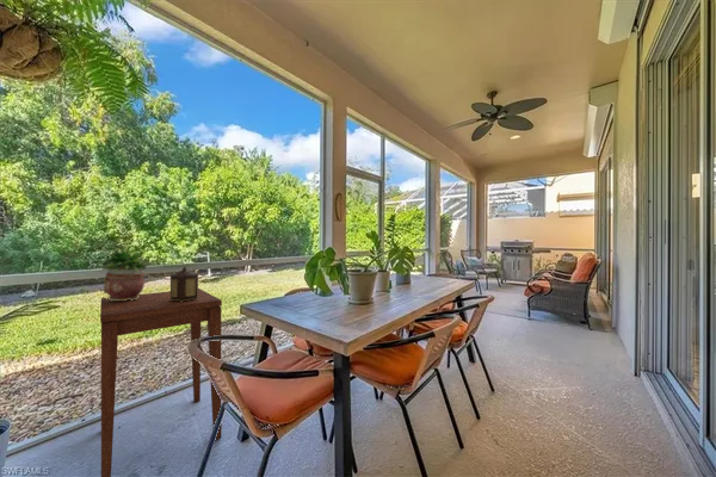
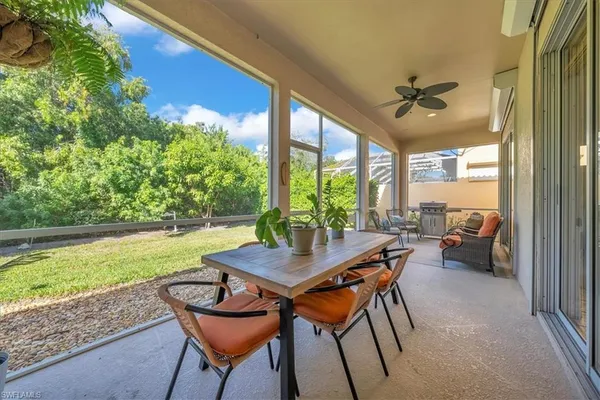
- side table (192, 366)
- lantern (184, 283)
- potted plant (126, 272)
